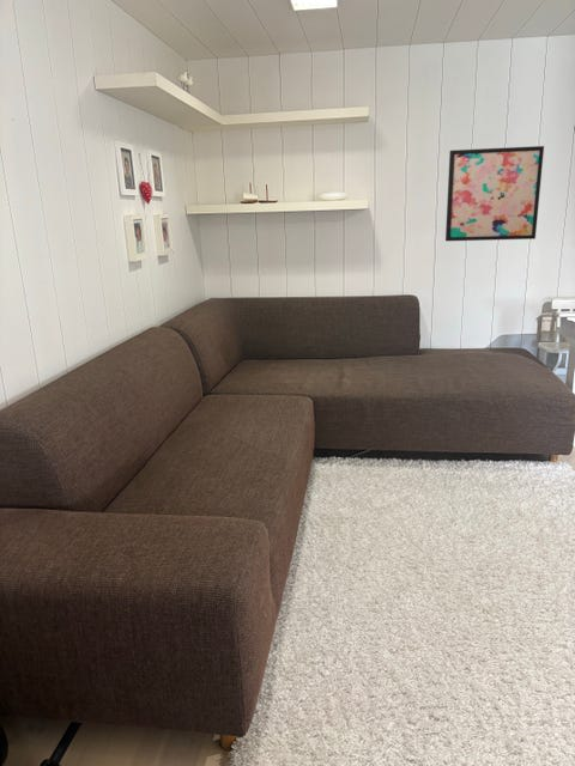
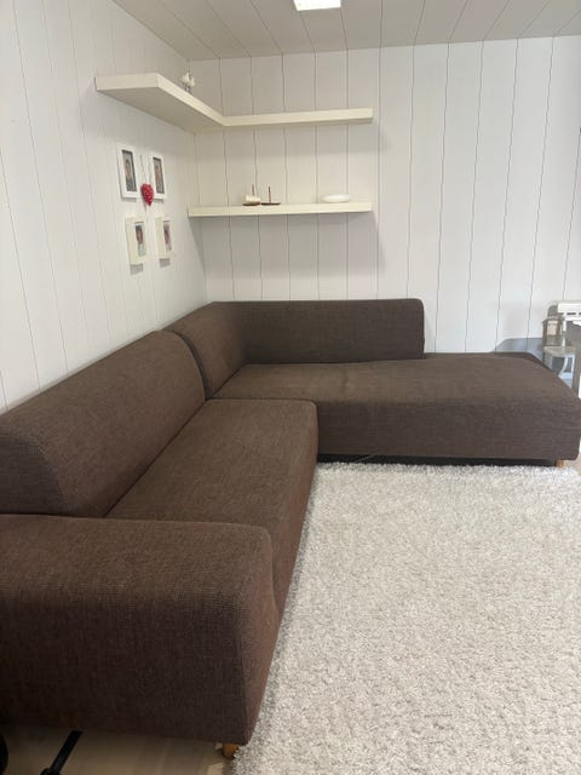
- wall art (492, 195)
